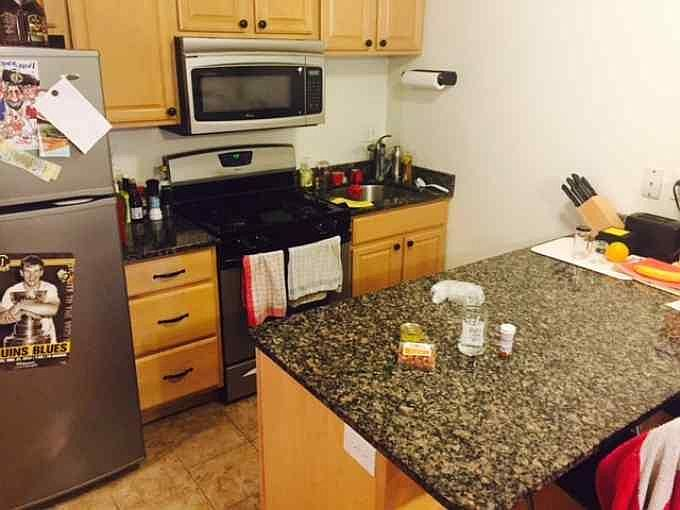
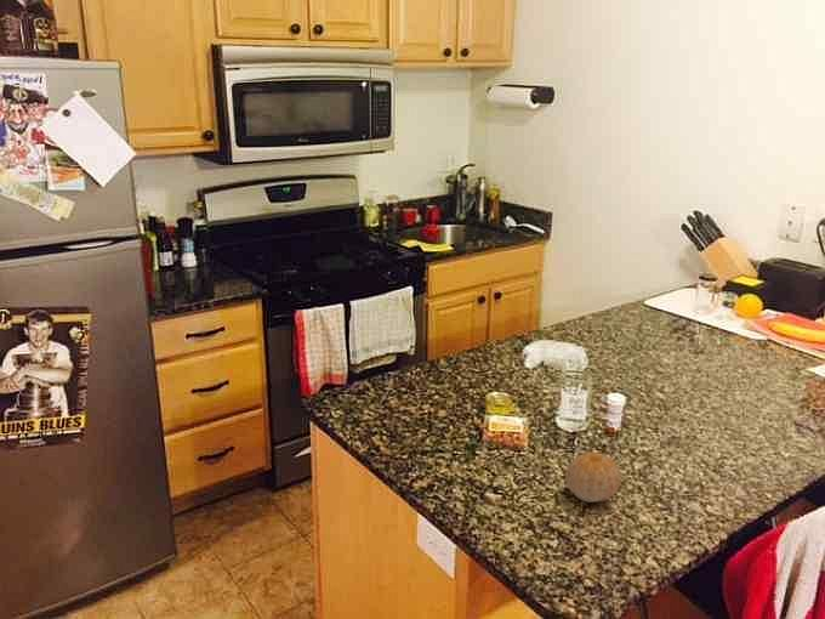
+ fruit (593, 477)
